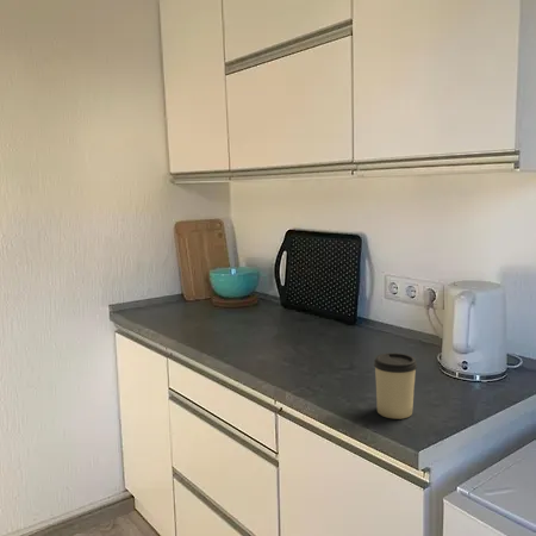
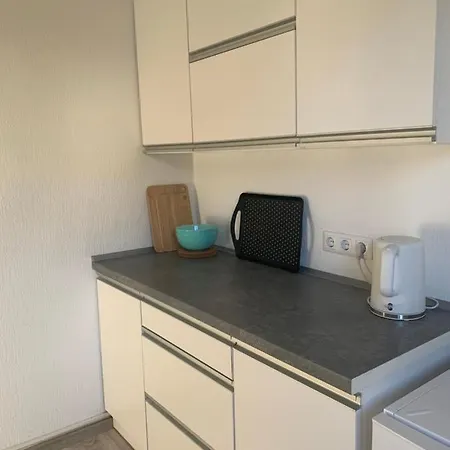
- cup (394, 385)
